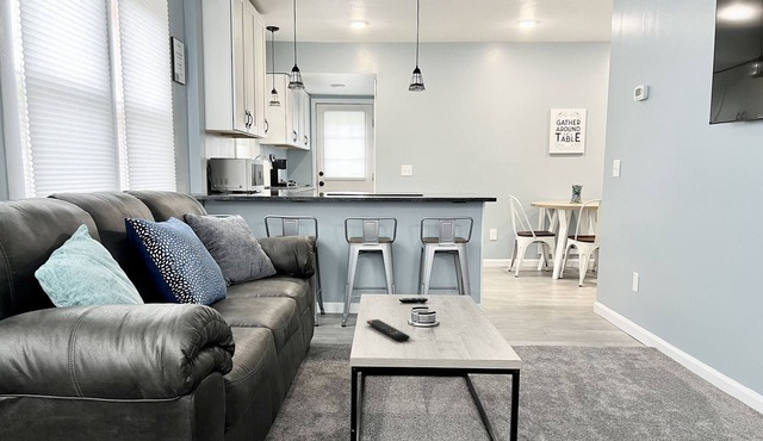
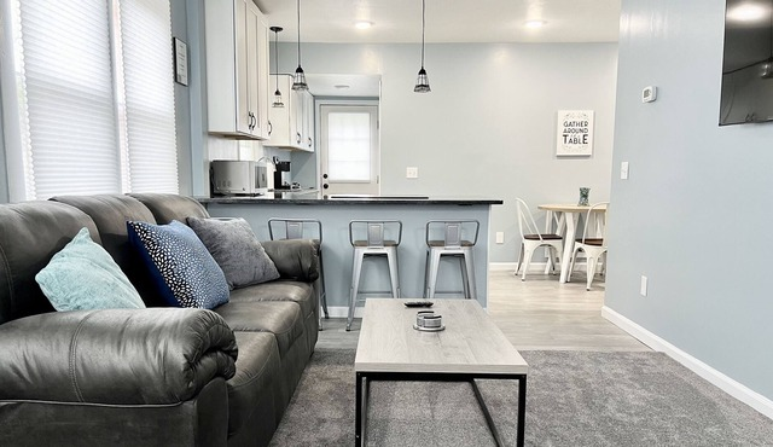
- remote control (386, 329)
